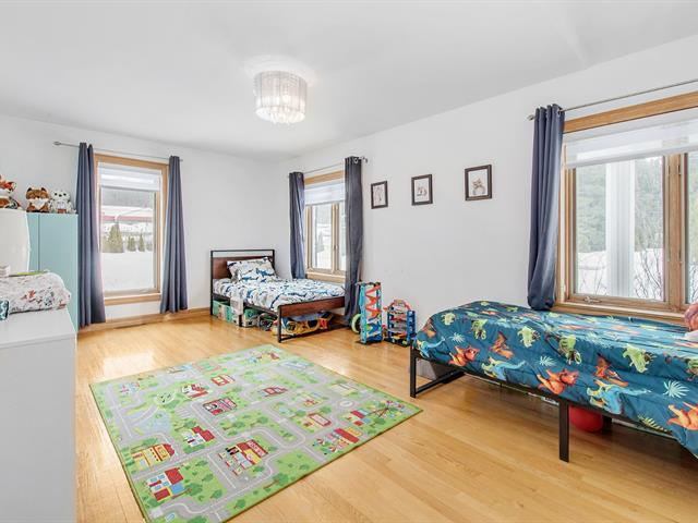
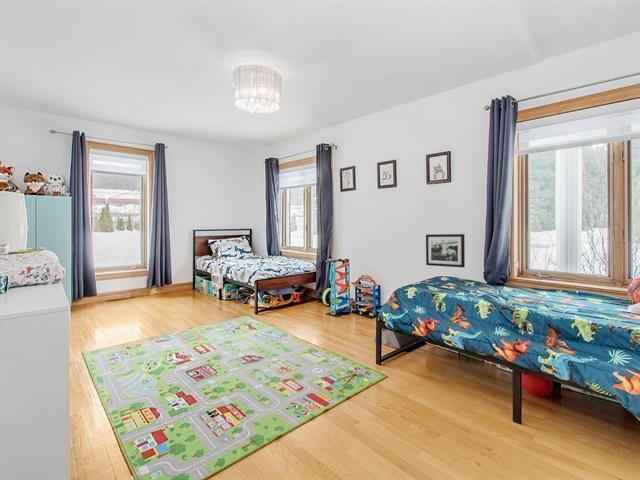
+ picture frame (444, 250)
